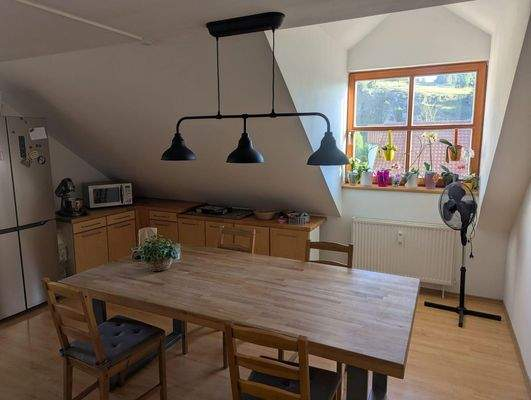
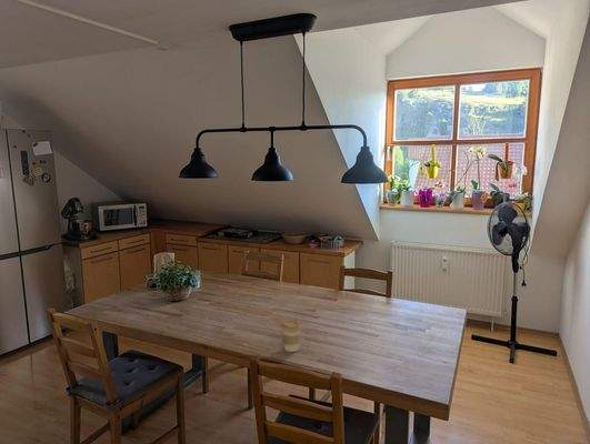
+ coffee cup (291, 335)
